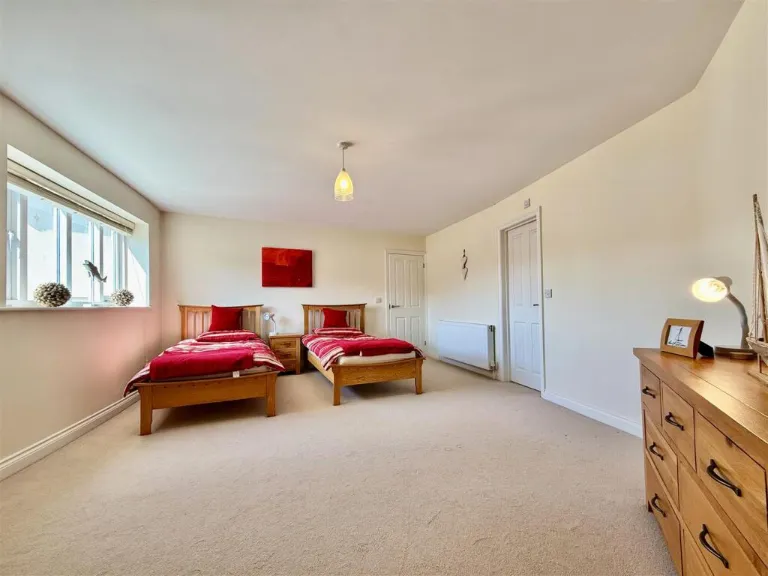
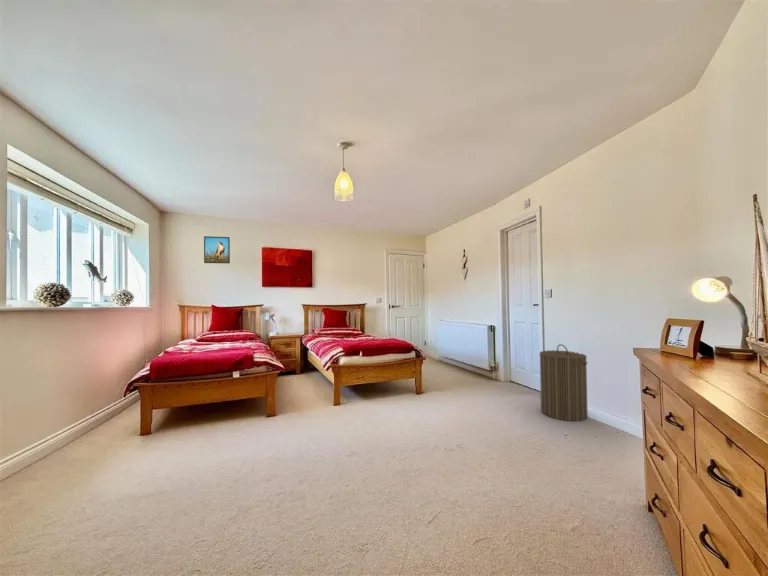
+ laundry hamper (562, 379)
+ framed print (217, 250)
